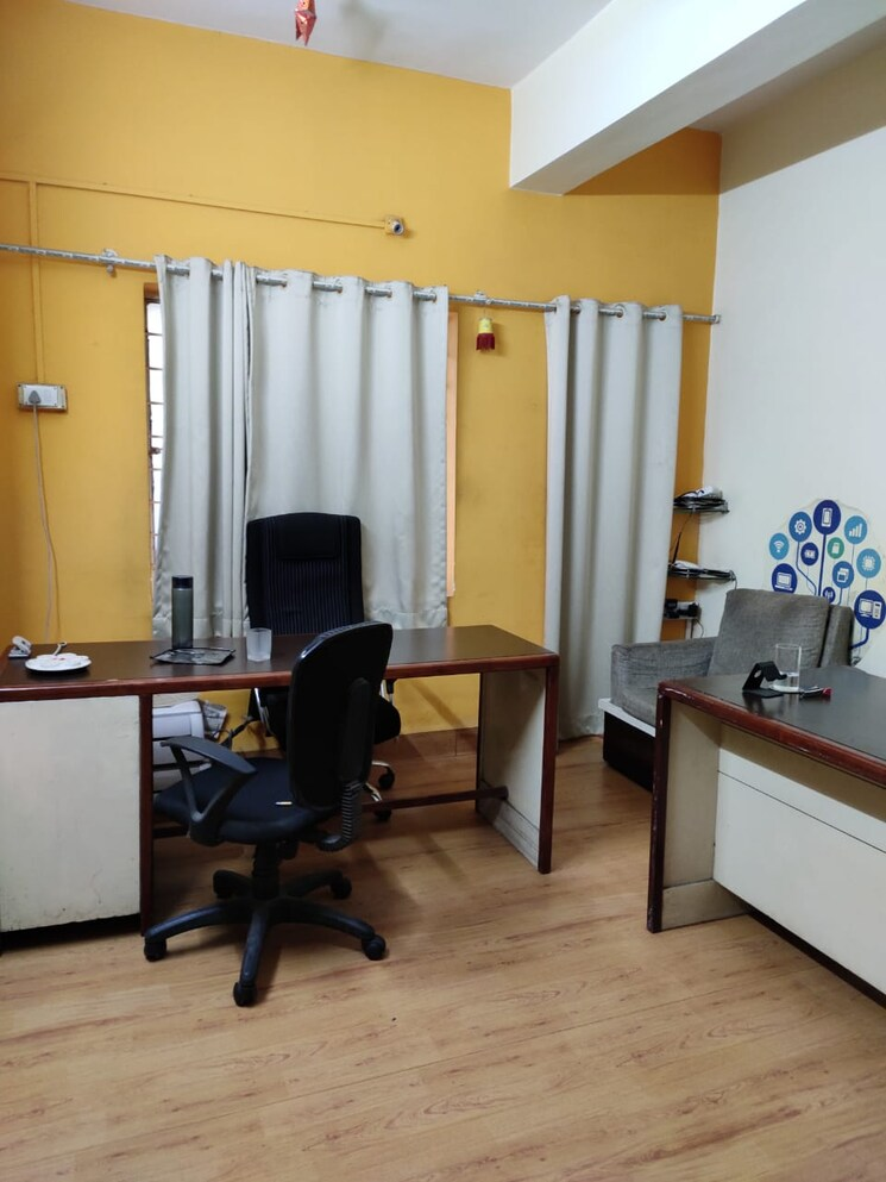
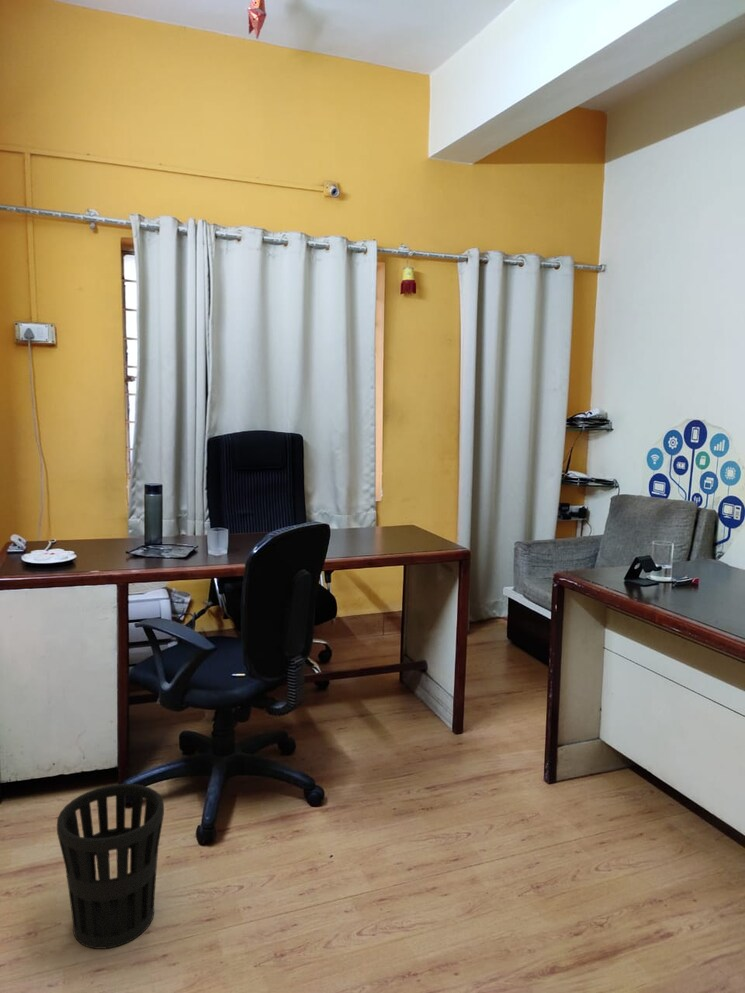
+ wastebasket (109, 865)
